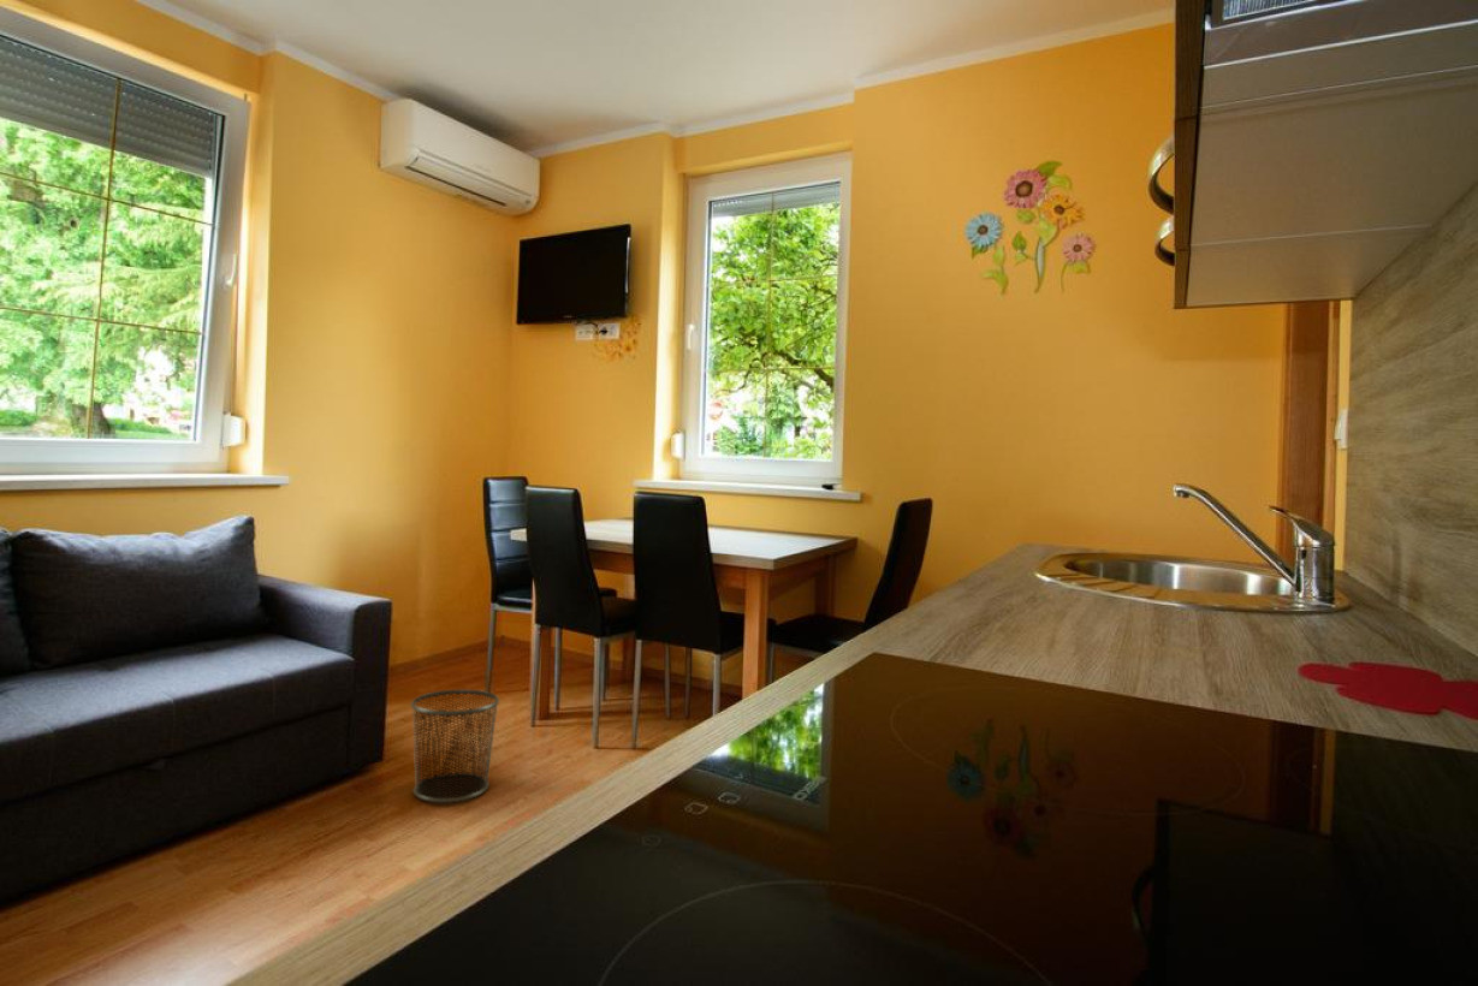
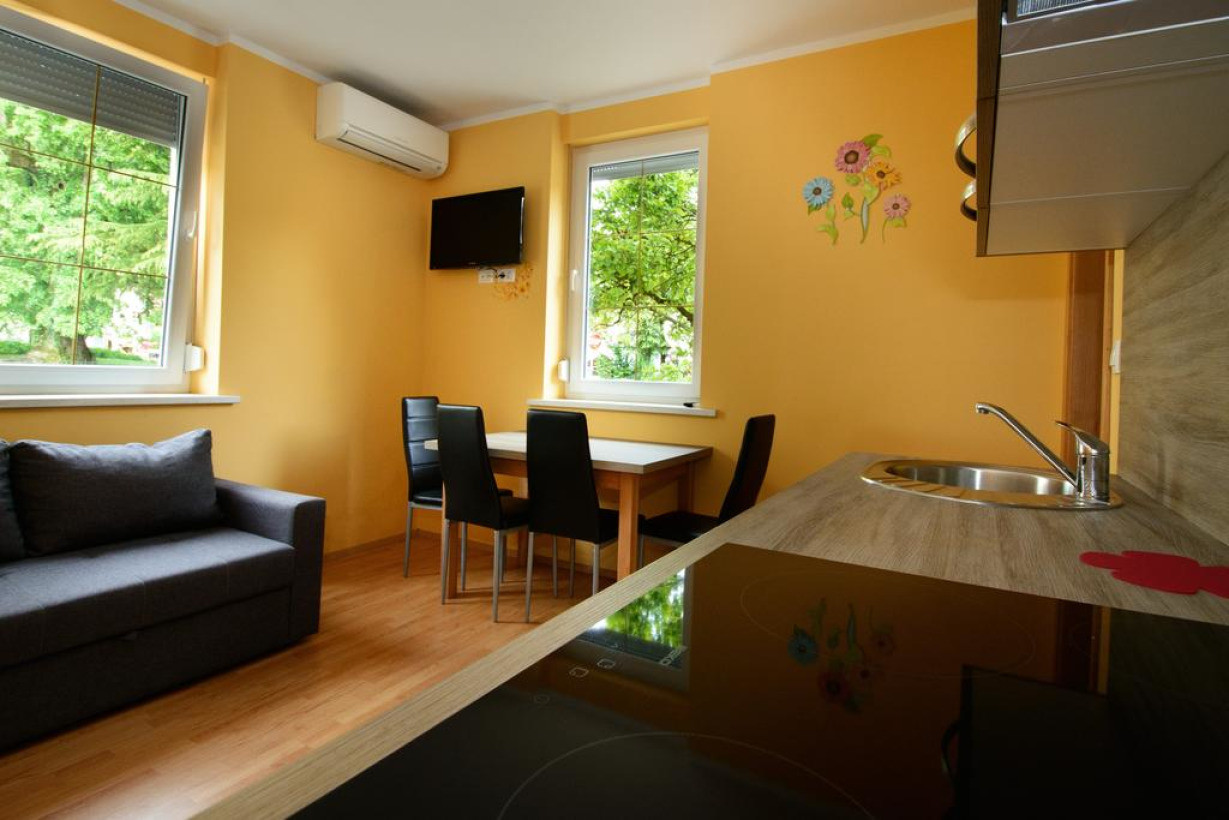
- waste bin (453, 744)
